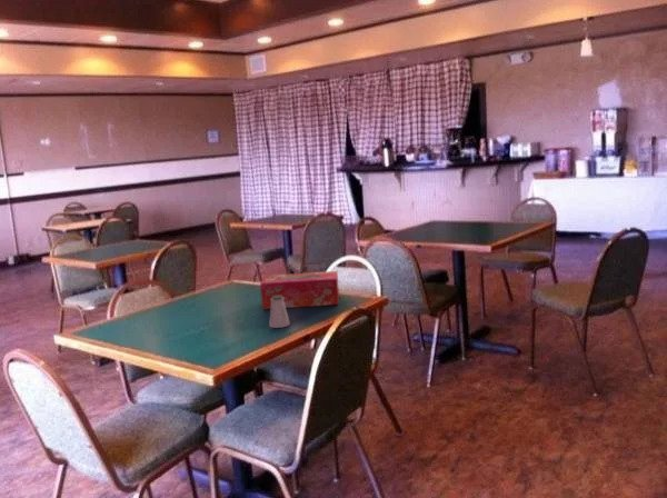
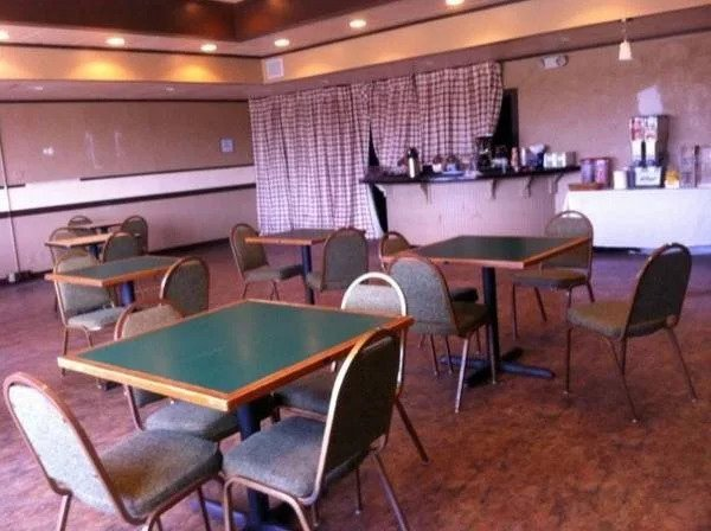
- saltshaker (278, 310)
- tissue box (300, 289)
